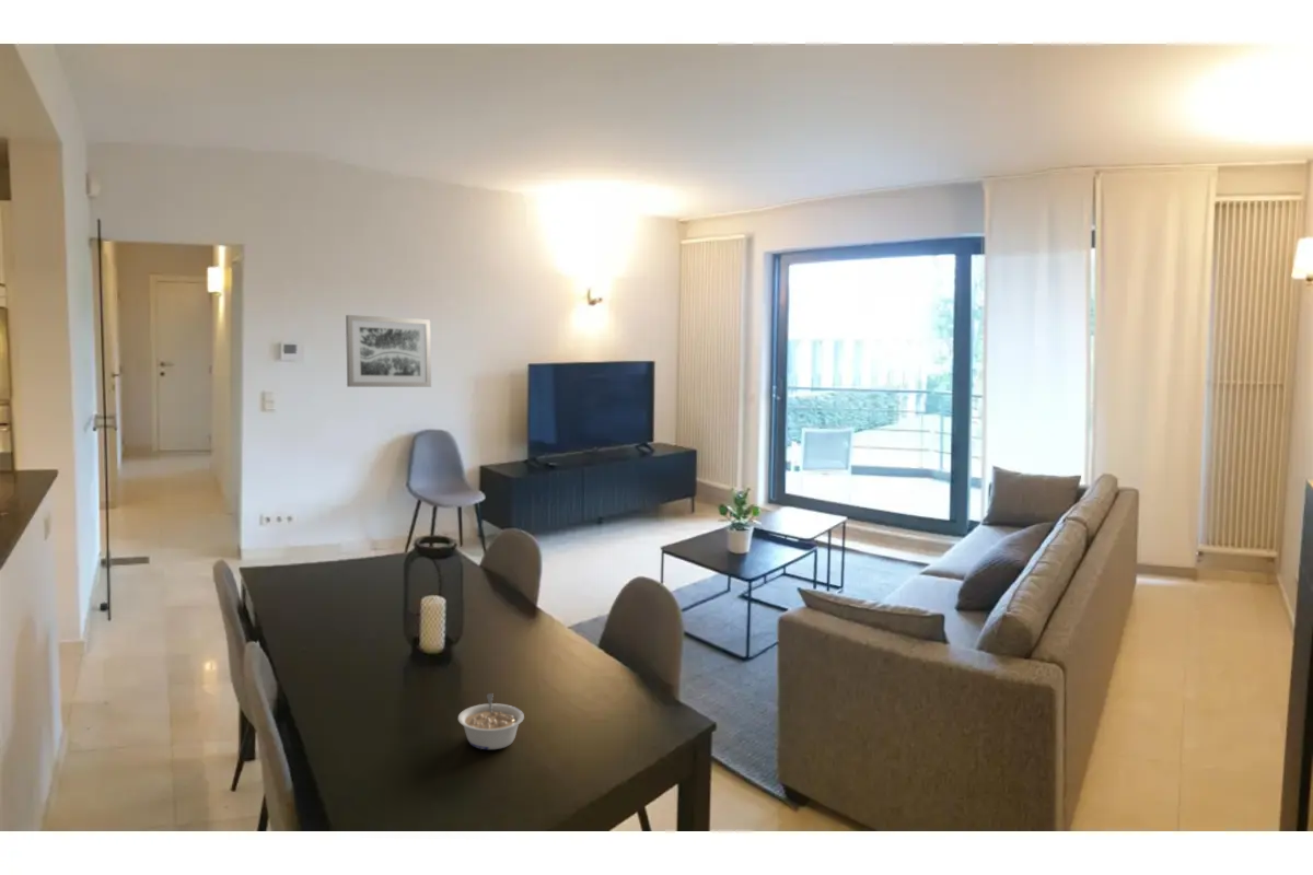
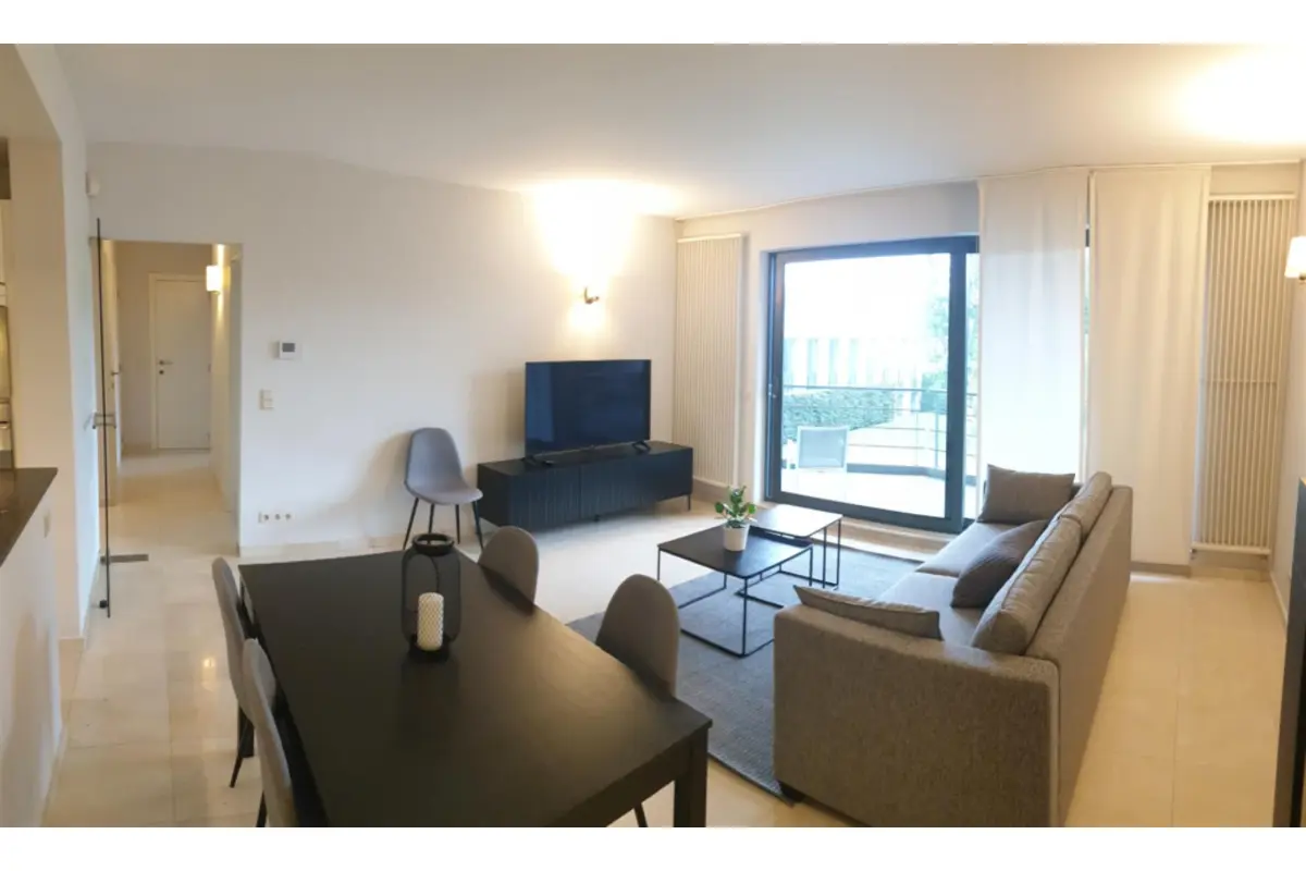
- legume (489, 724)
- wall art (390, 352)
